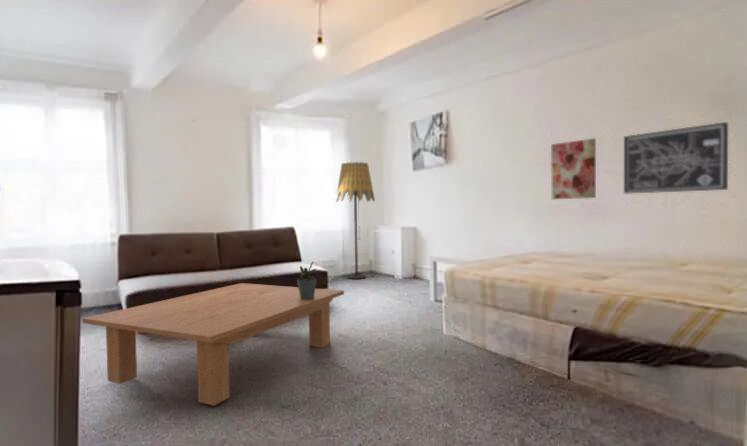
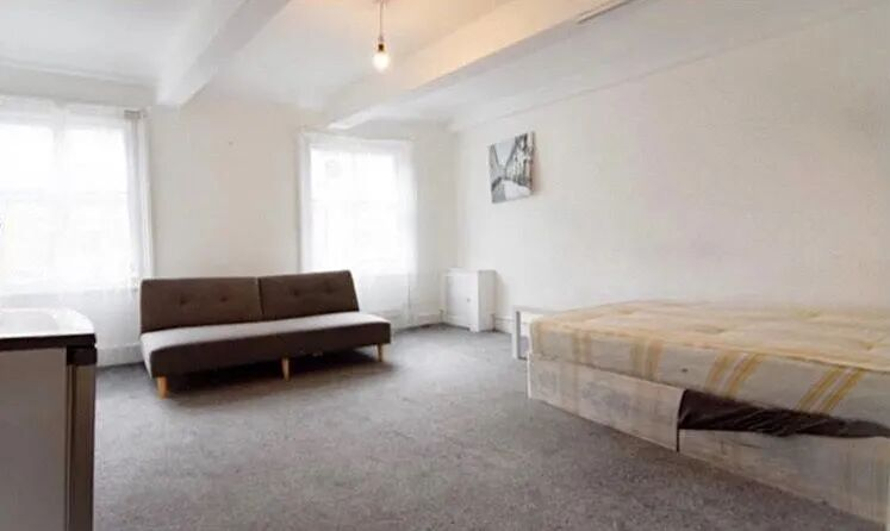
- wall art (671, 161)
- wall art (572, 170)
- potted plant (309, 279)
- coffee table (230, 331)
- floor lamp (355, 220)
